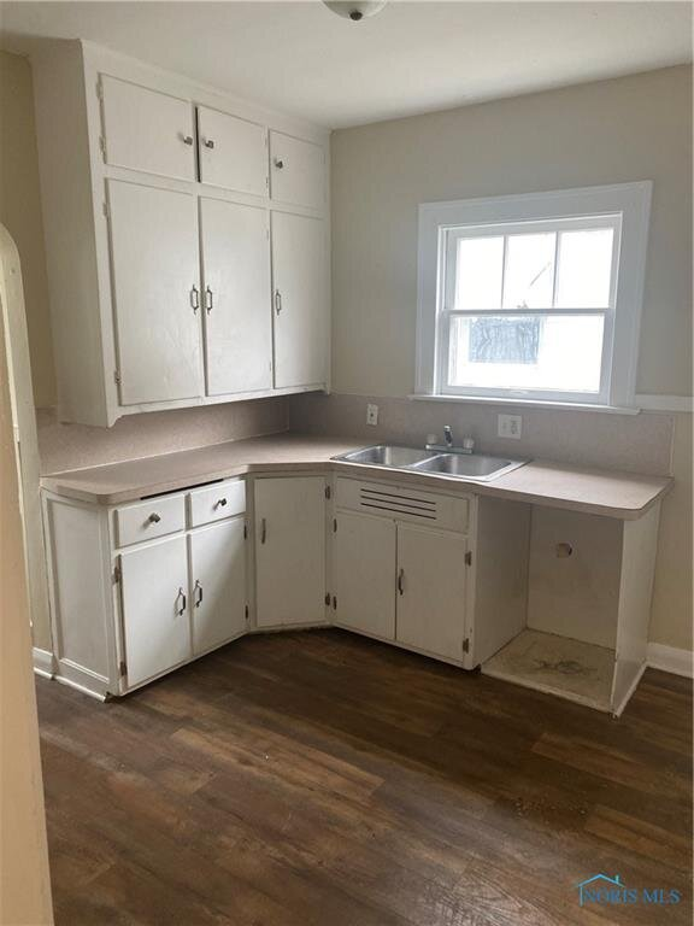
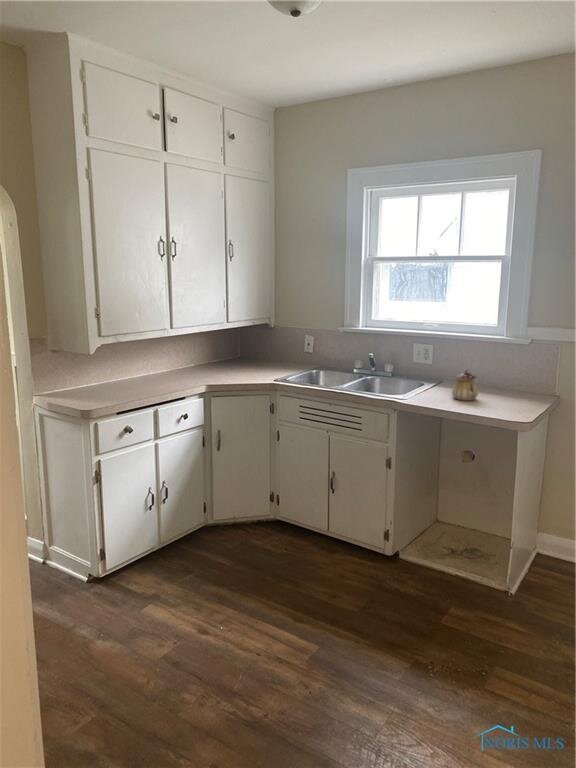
+ teapot (466, 384)
